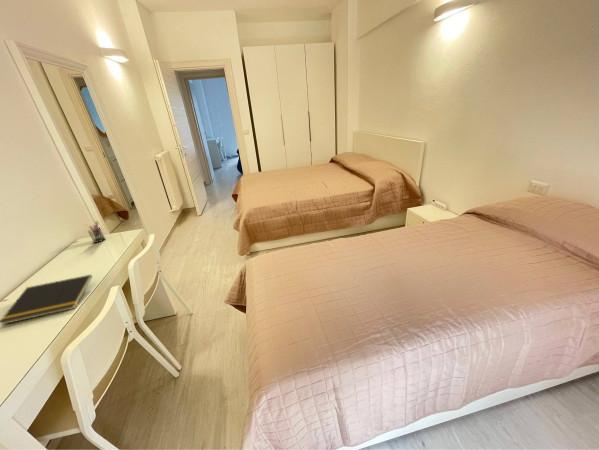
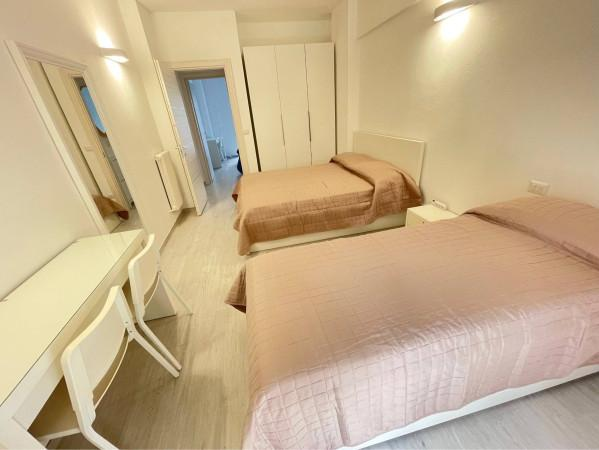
- notepad (50, 297)
- pen holder (96, 230)
